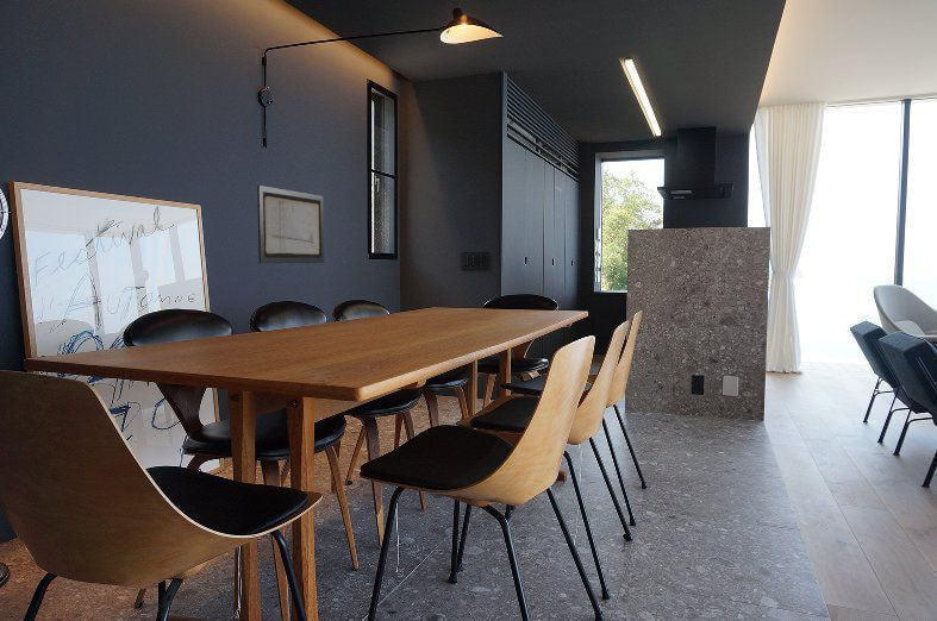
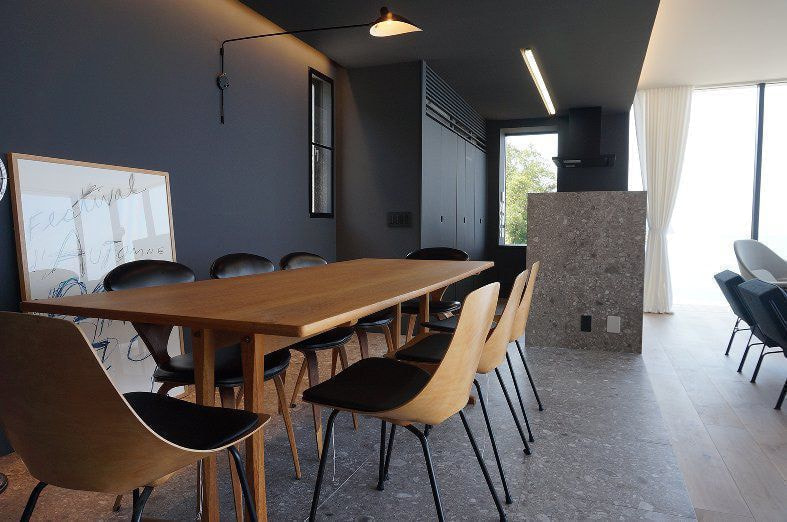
- wall art (293, 227)
